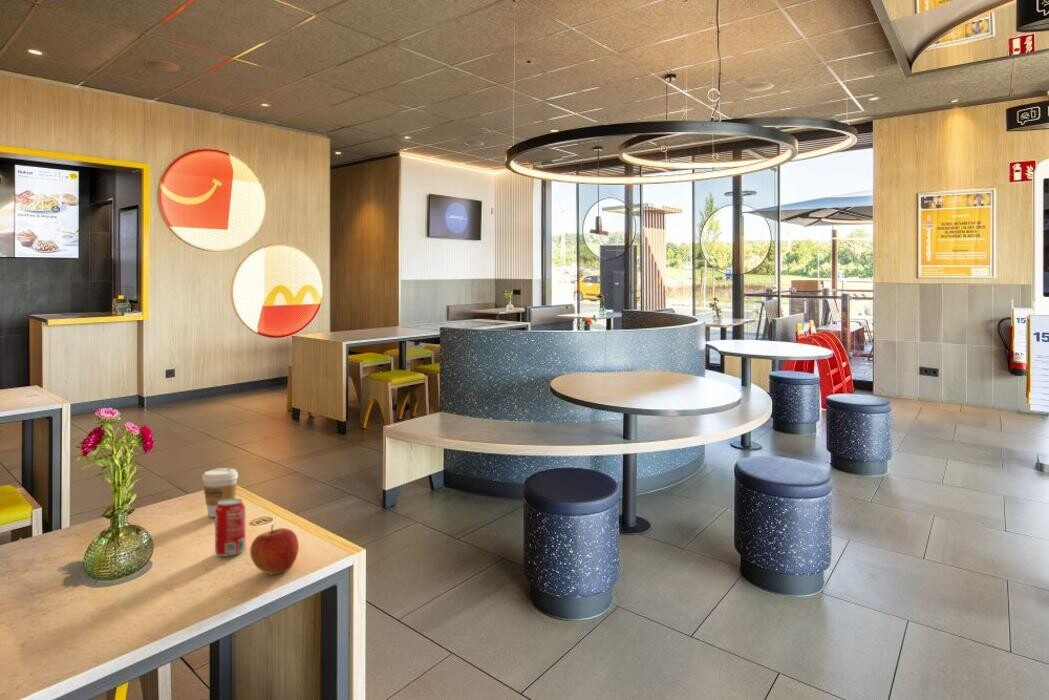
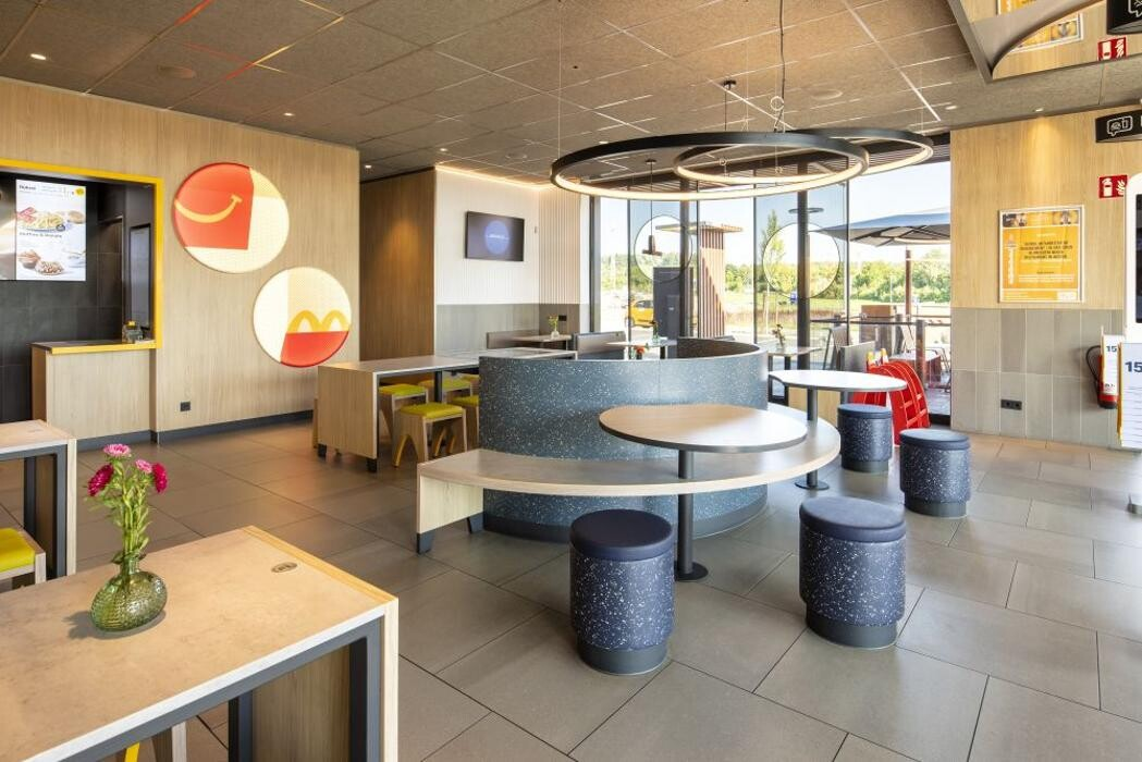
- apple (275, 548)
- beverage can (230, 527)
- coffee cup (220, 491)
